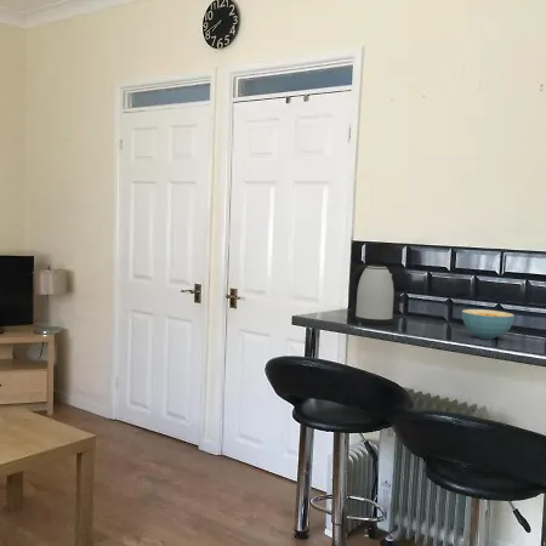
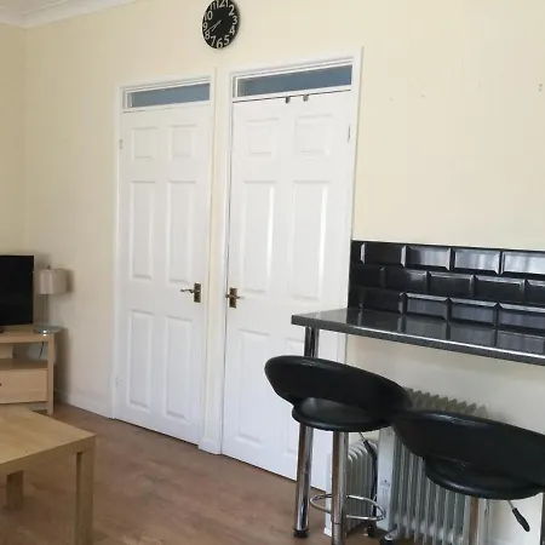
- cereal bowl (487, 325)
- kettle (369, 291)
